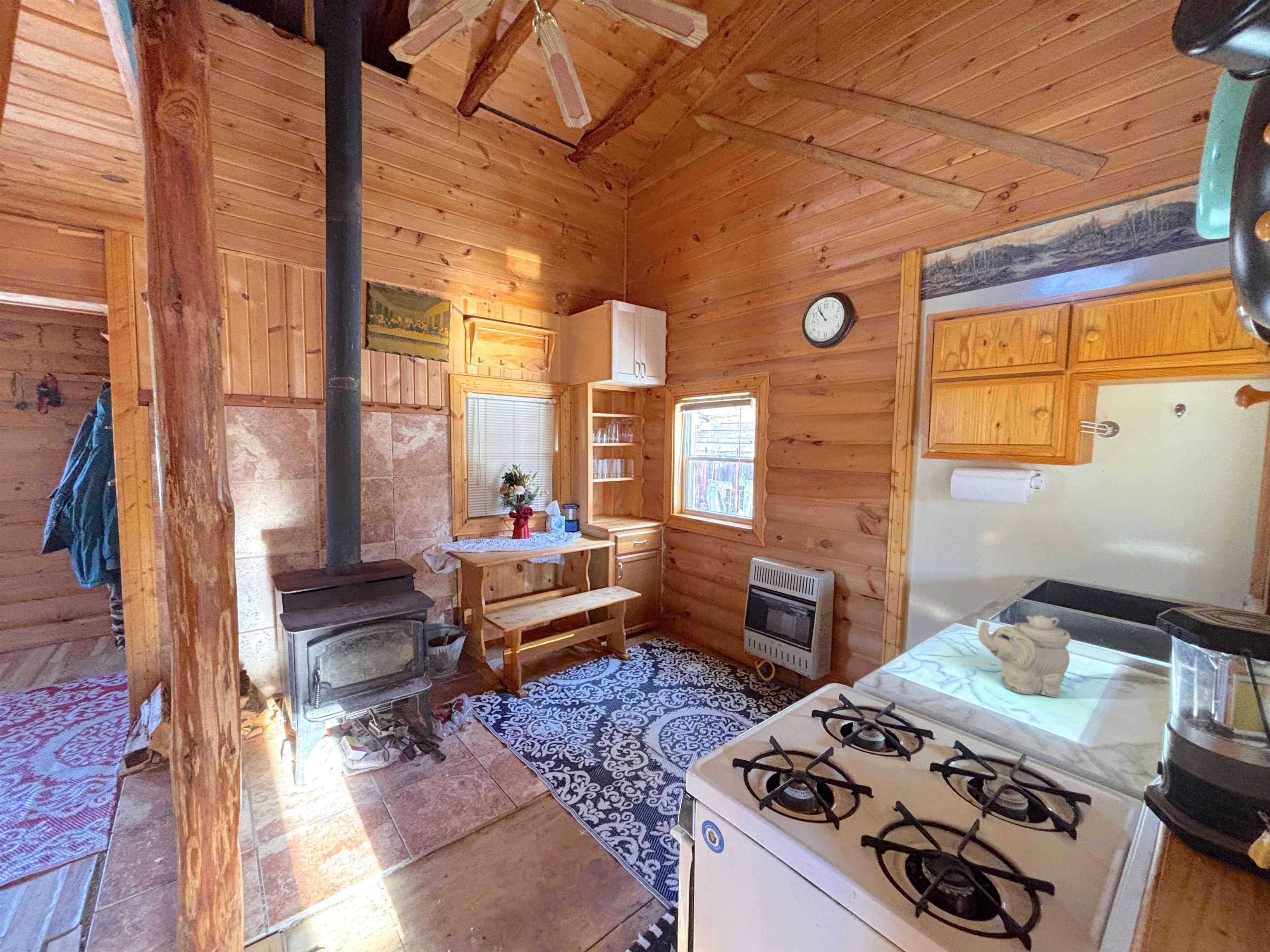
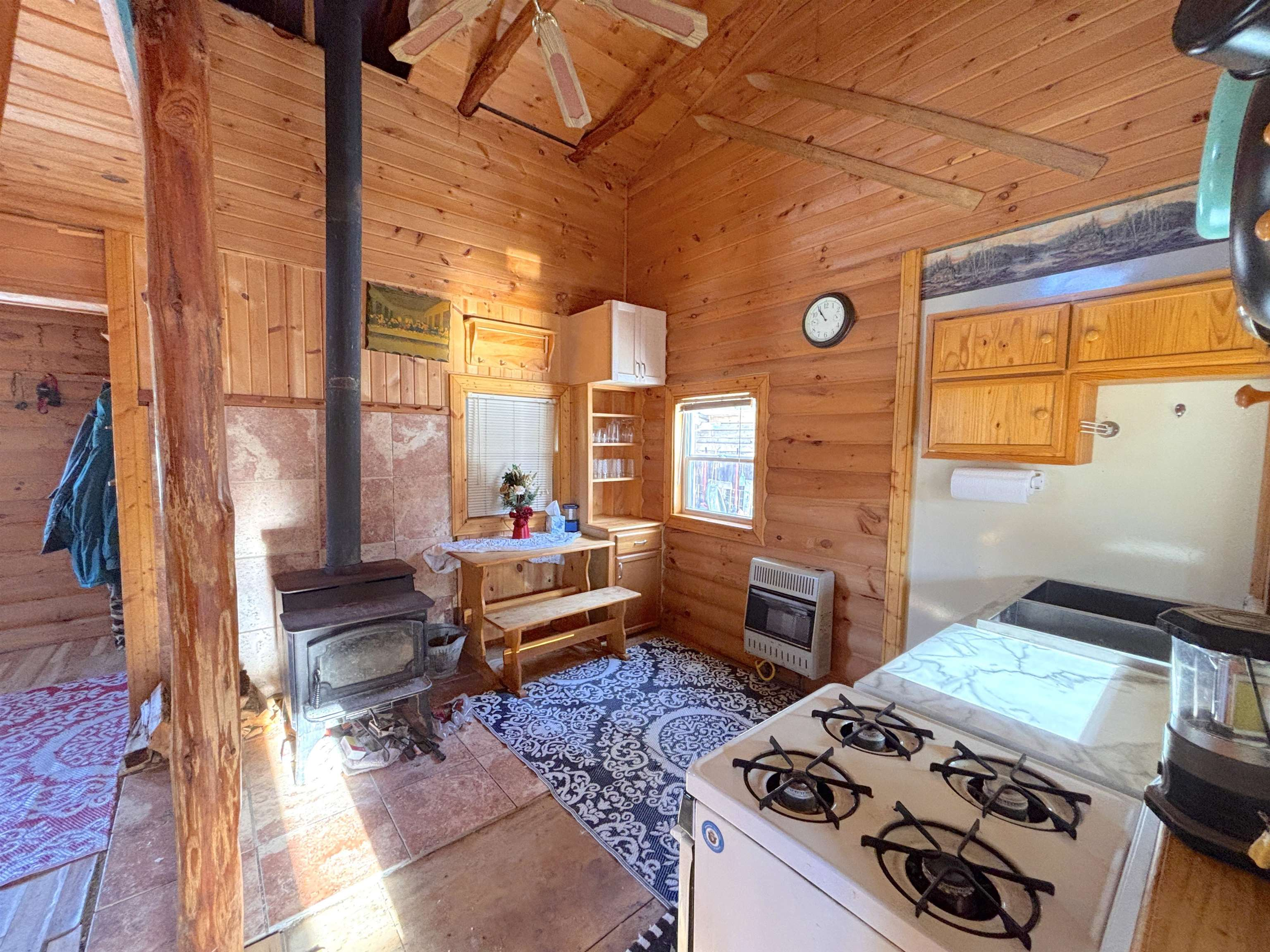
- teapot (1022, 650)
